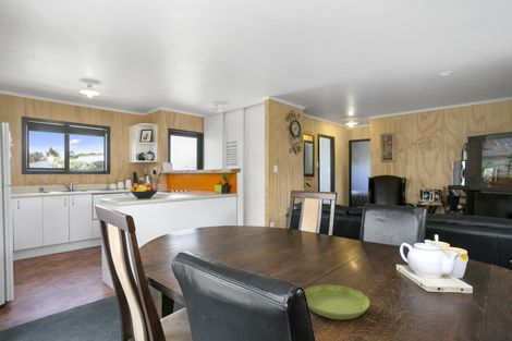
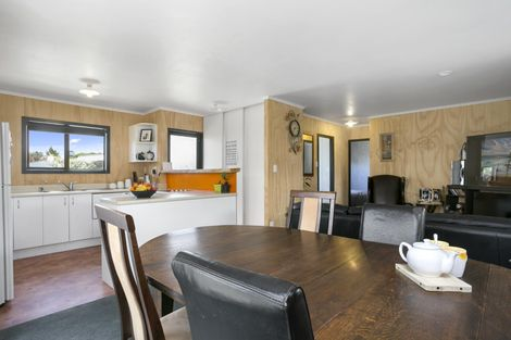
- saucer (334, 302)
